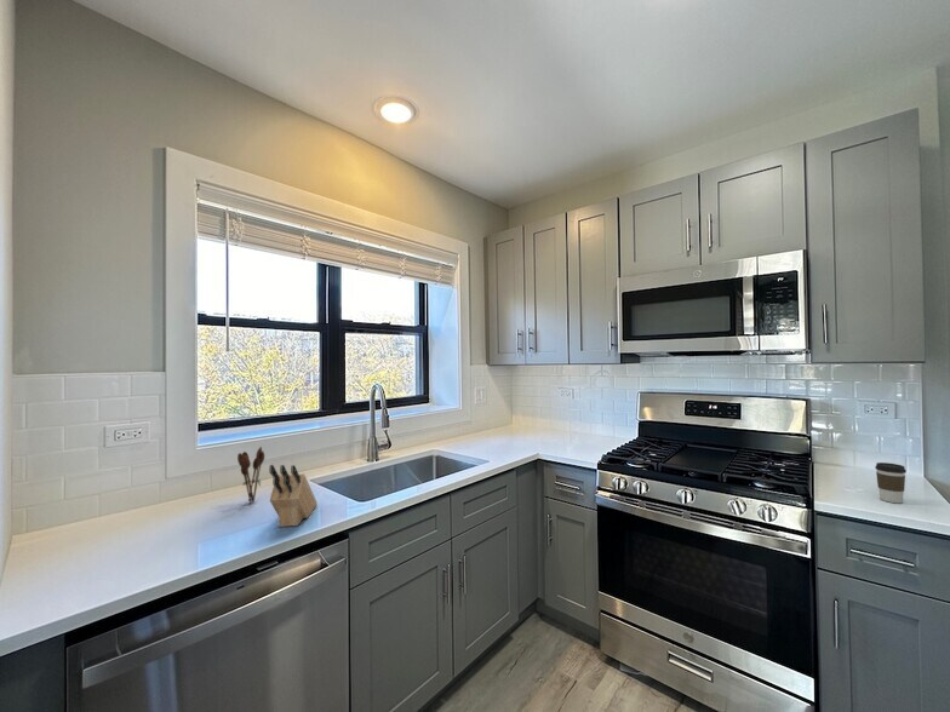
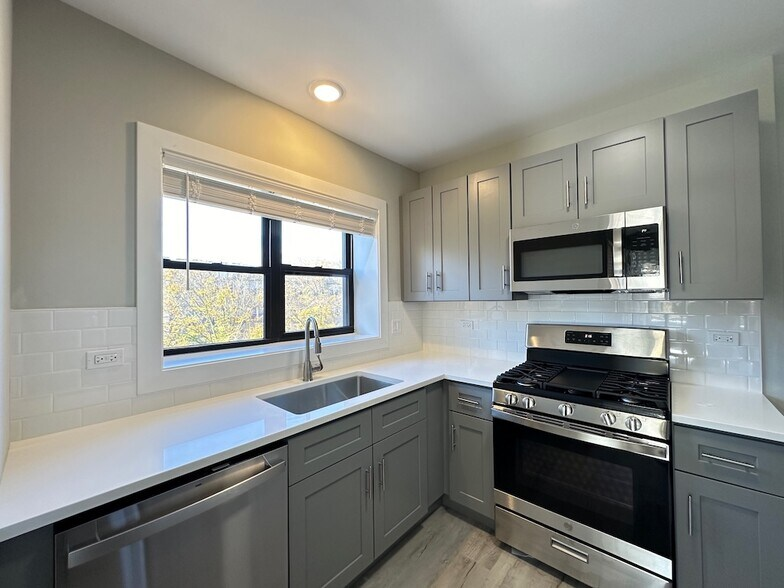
- coffee cup (891, 482)
- utensil holder (253, 473)
- knife block (293, 487)
